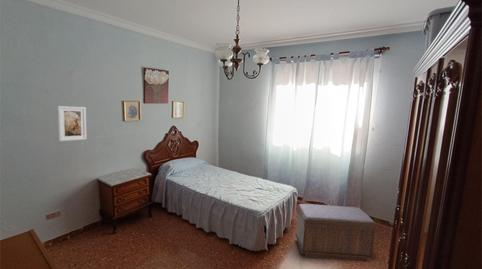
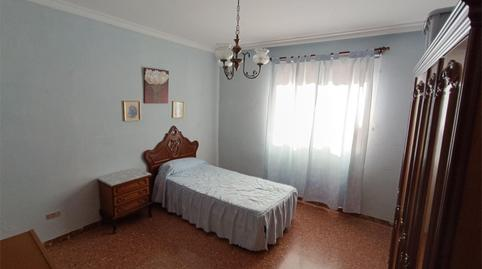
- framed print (72, 123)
- bench (332, 230)
